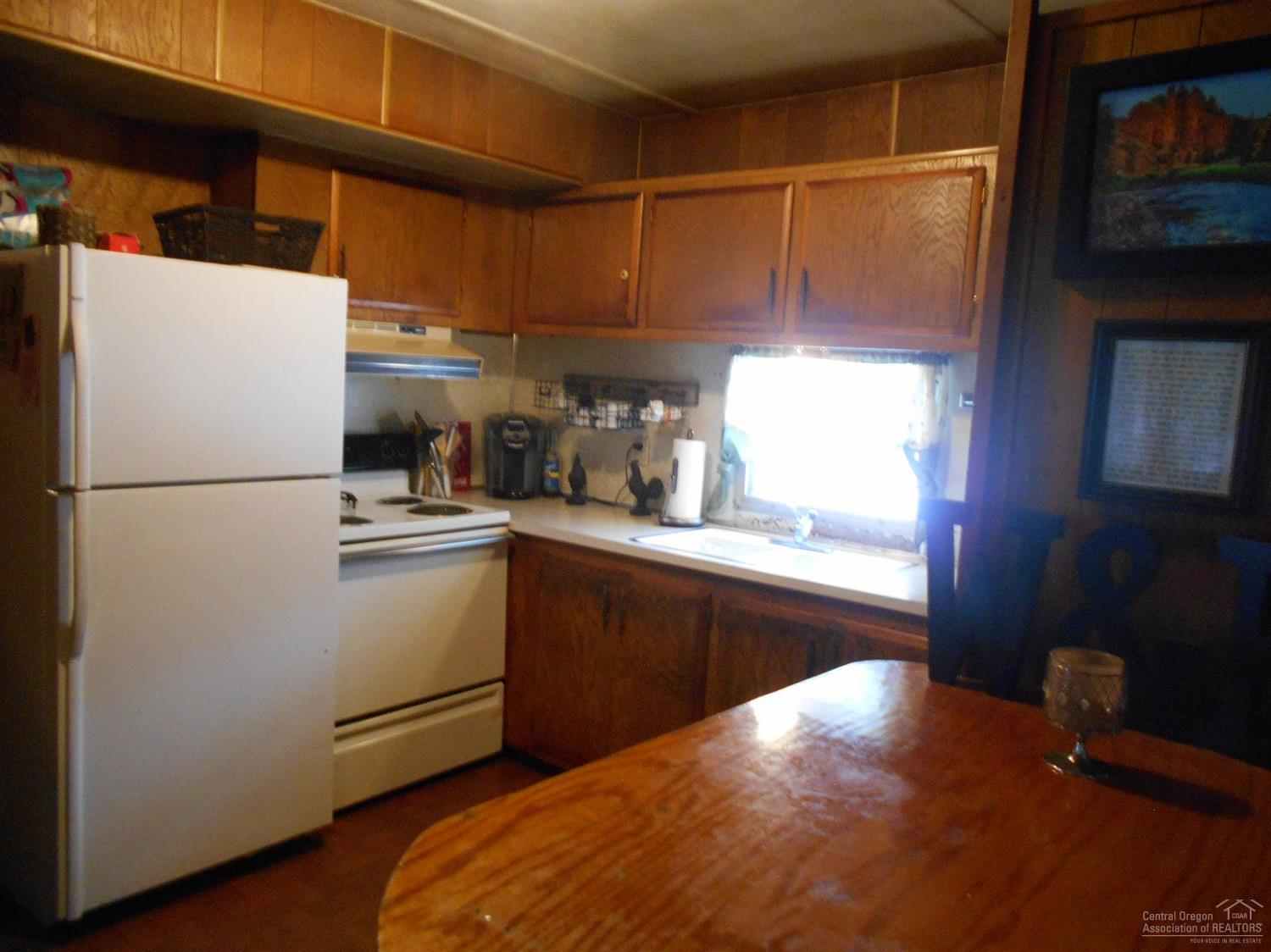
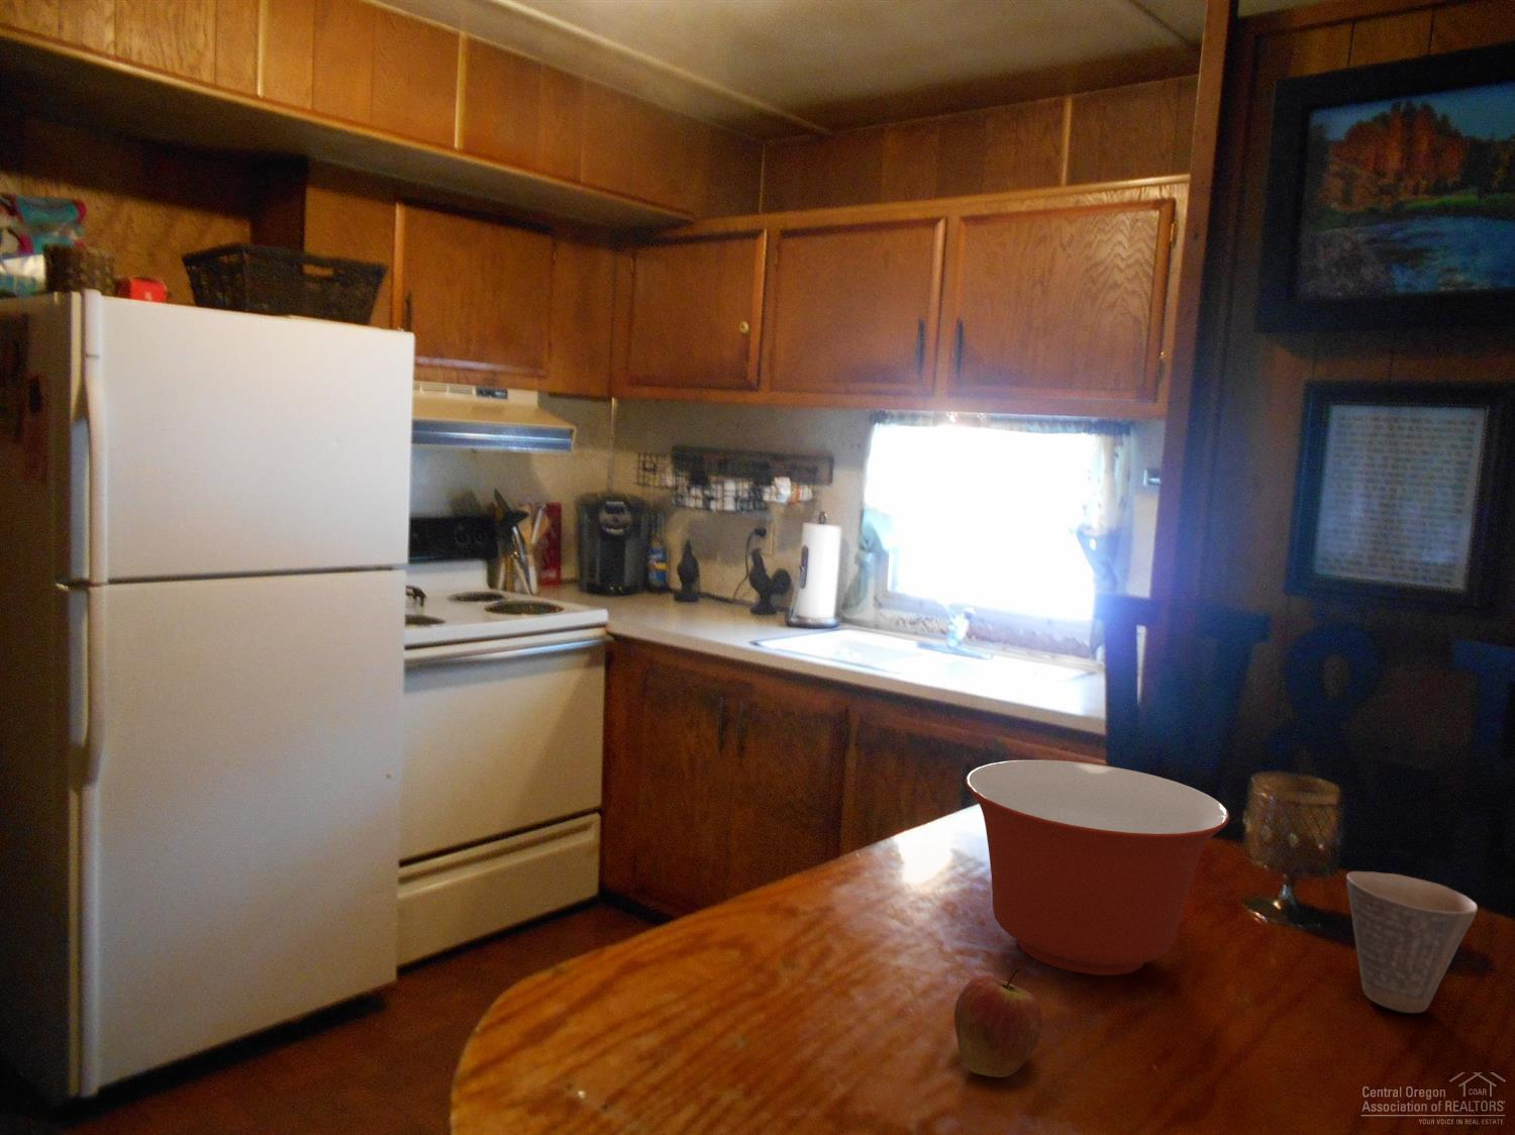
+ fruit (996, 1019)
+ mixing bowl (1086, 870)
+ cup (1404, 944)
